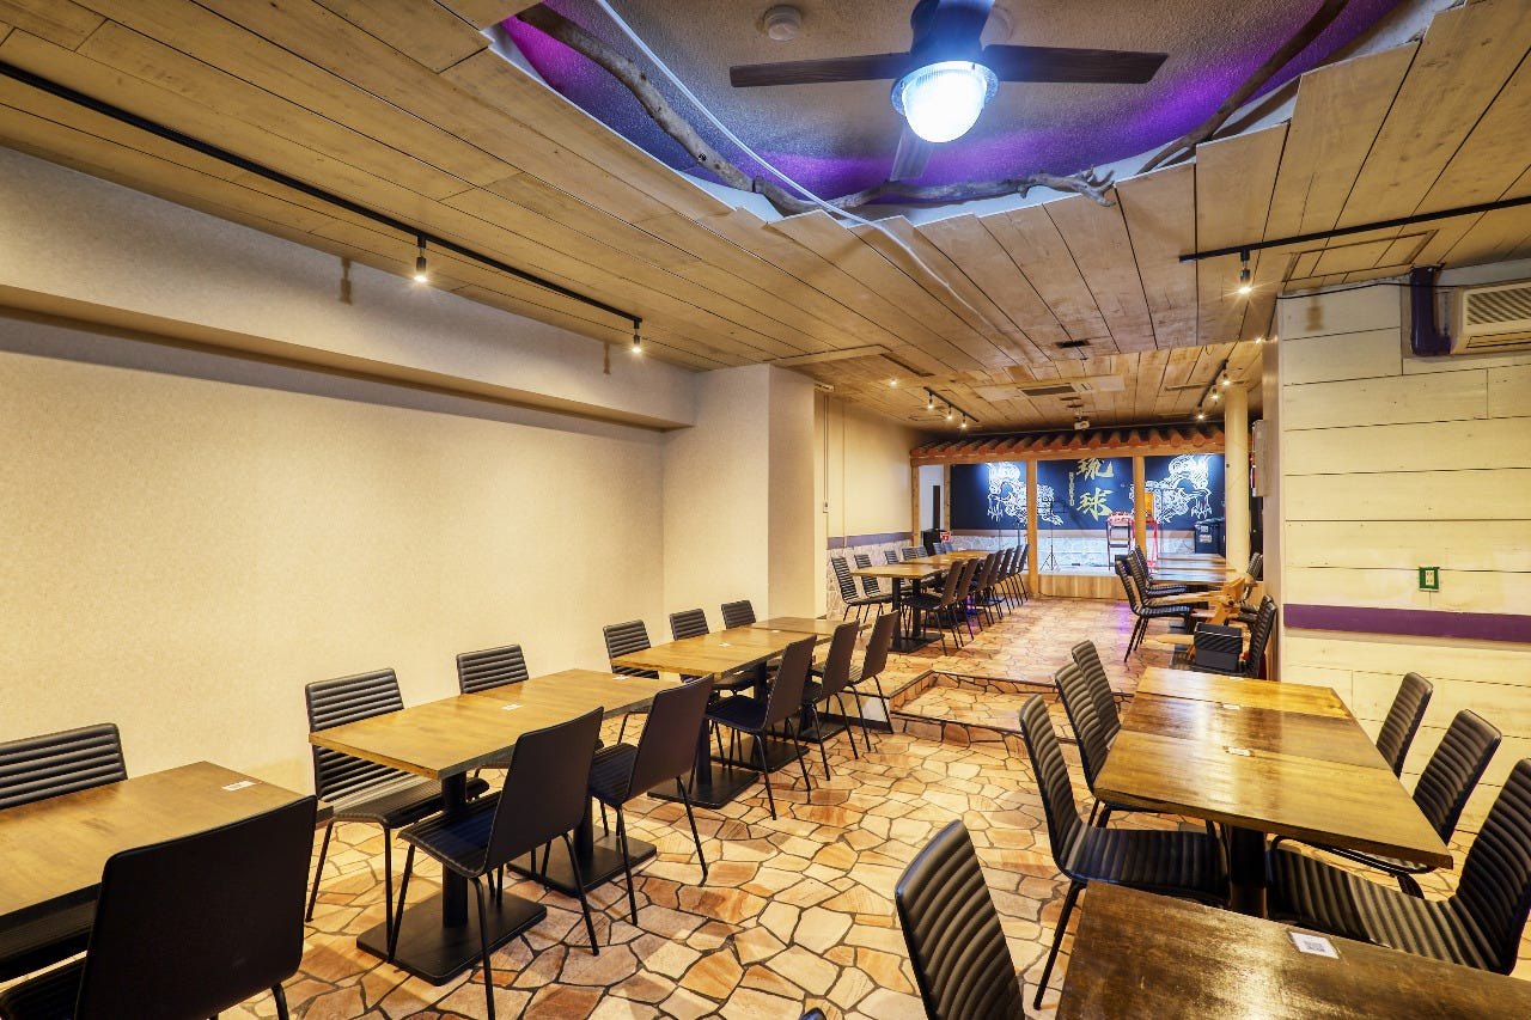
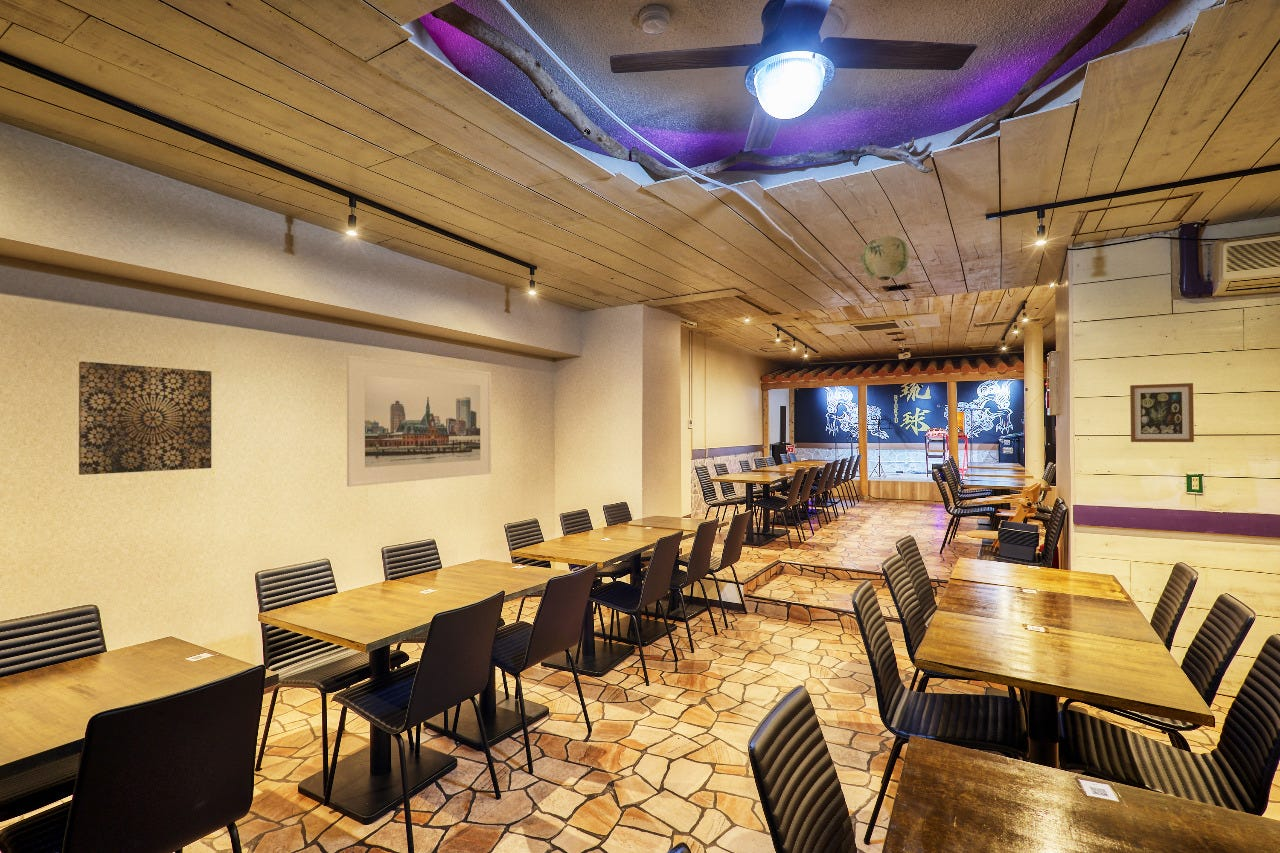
+ paper lantern (884, 258)
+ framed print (428, 422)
+ wall art (150, 419)
+ wall art (1161, 413)
